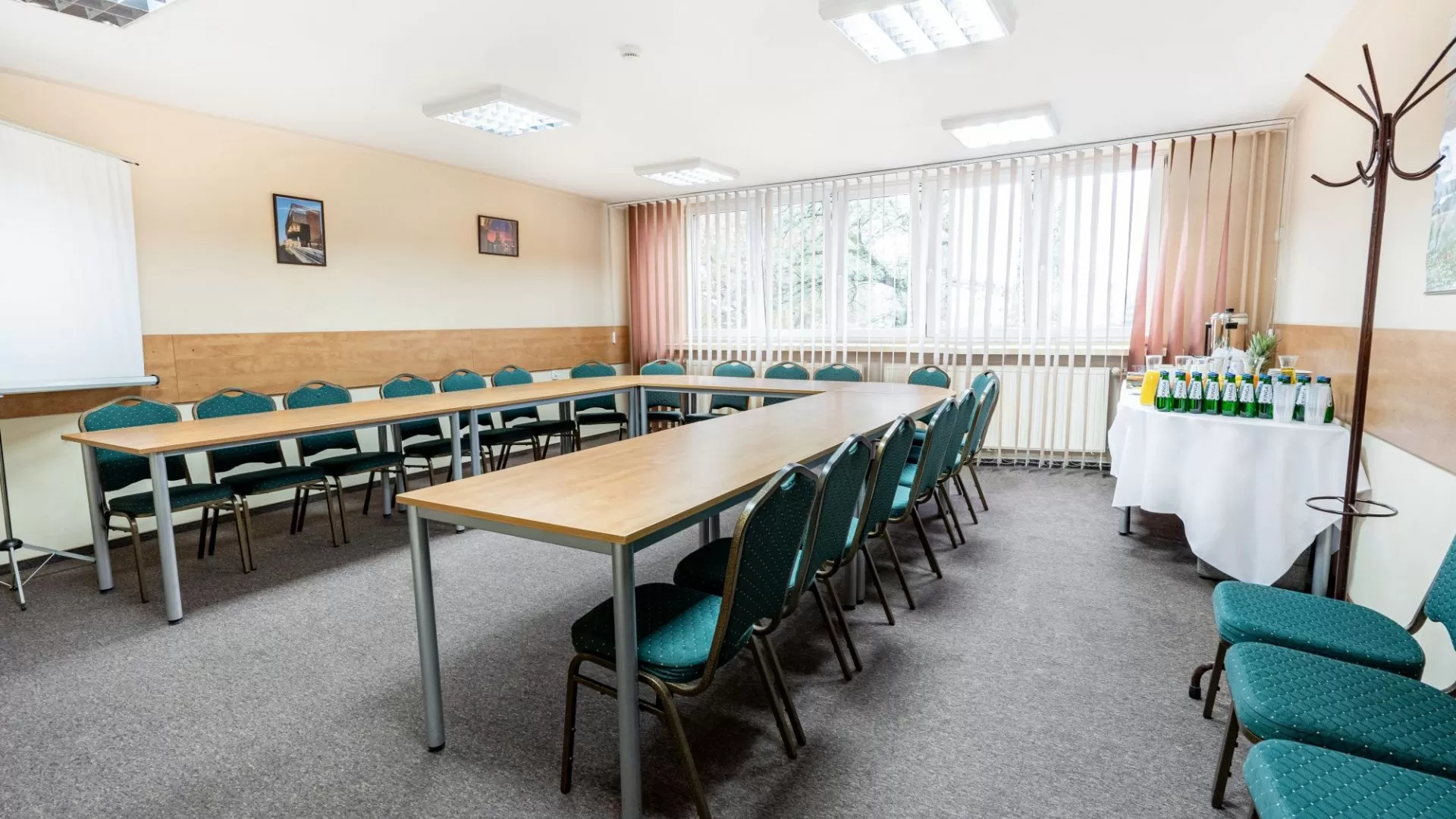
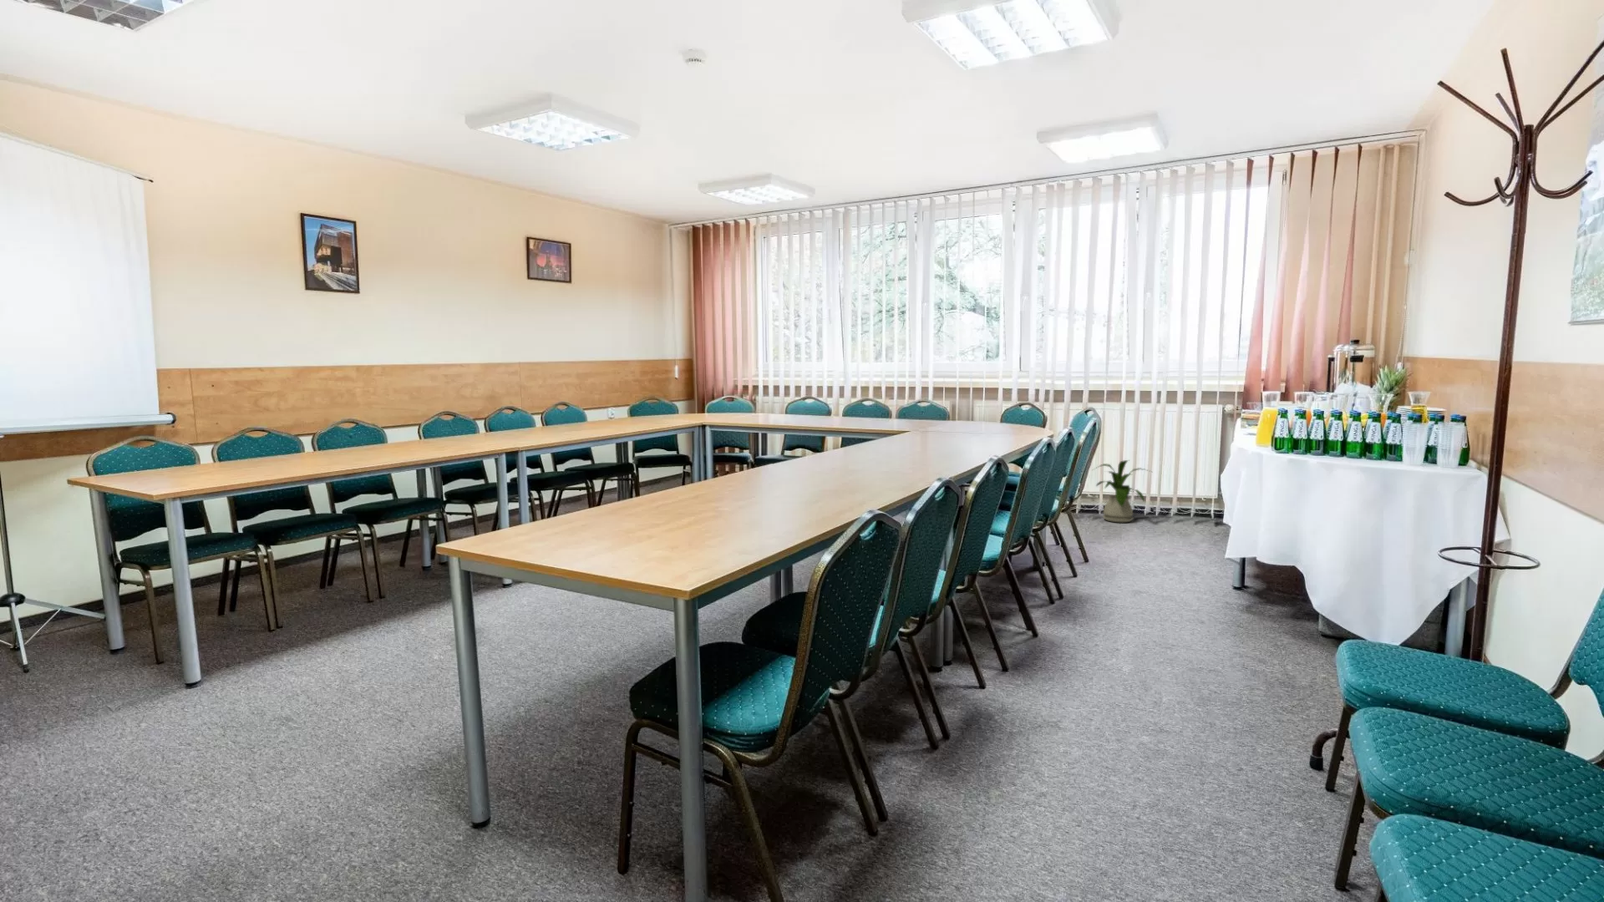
+ house plant (1121, 488)
